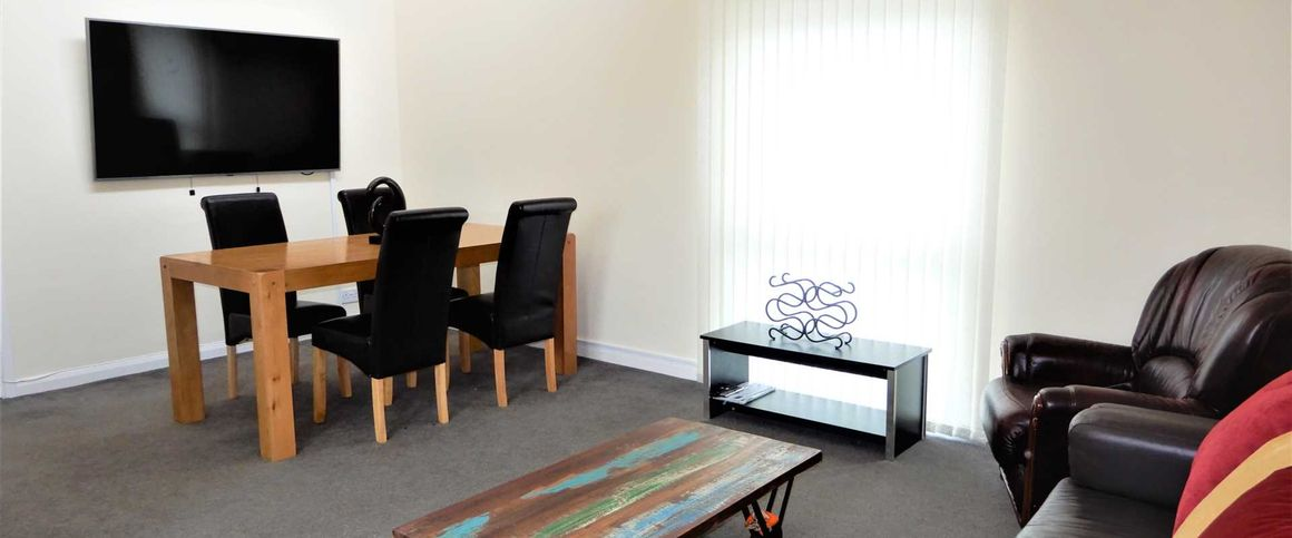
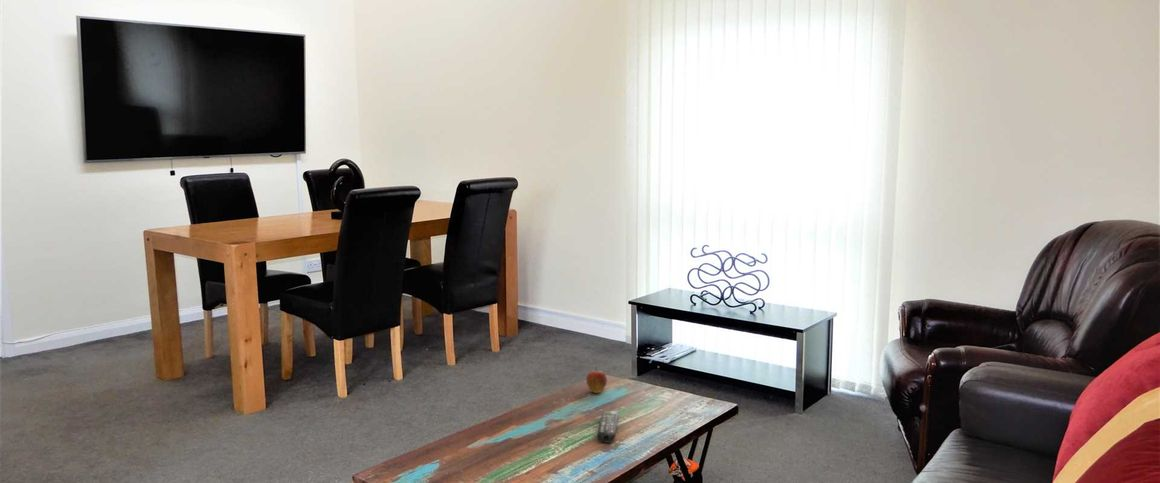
+ fruit (596, 379)
+ remote control (608, 425)
